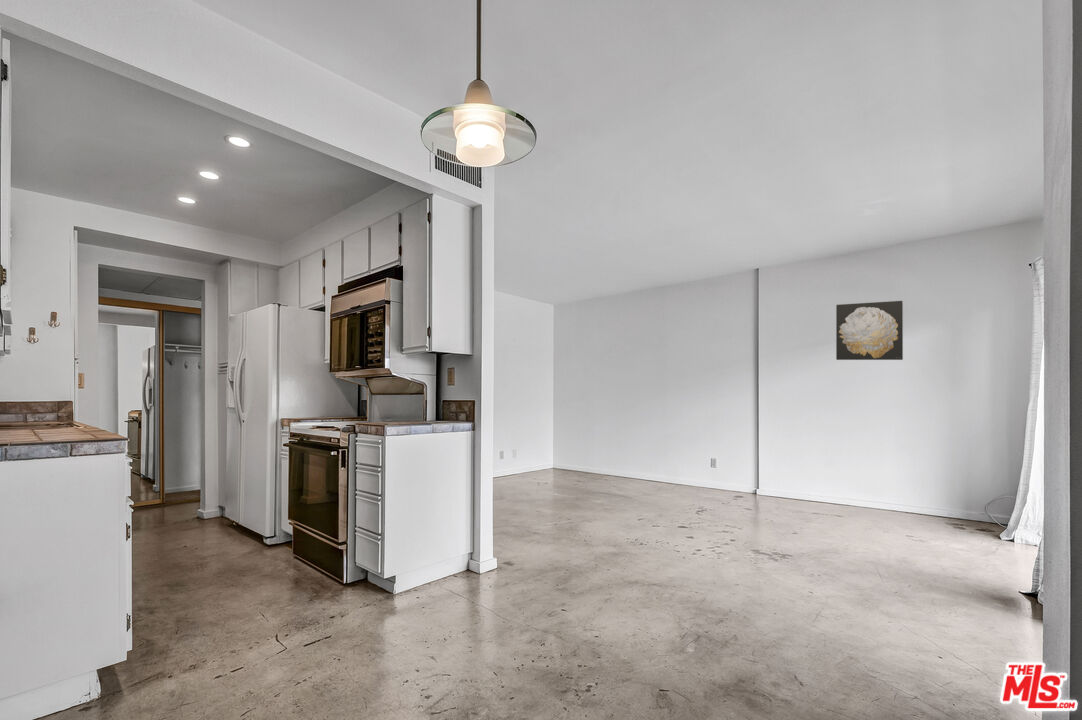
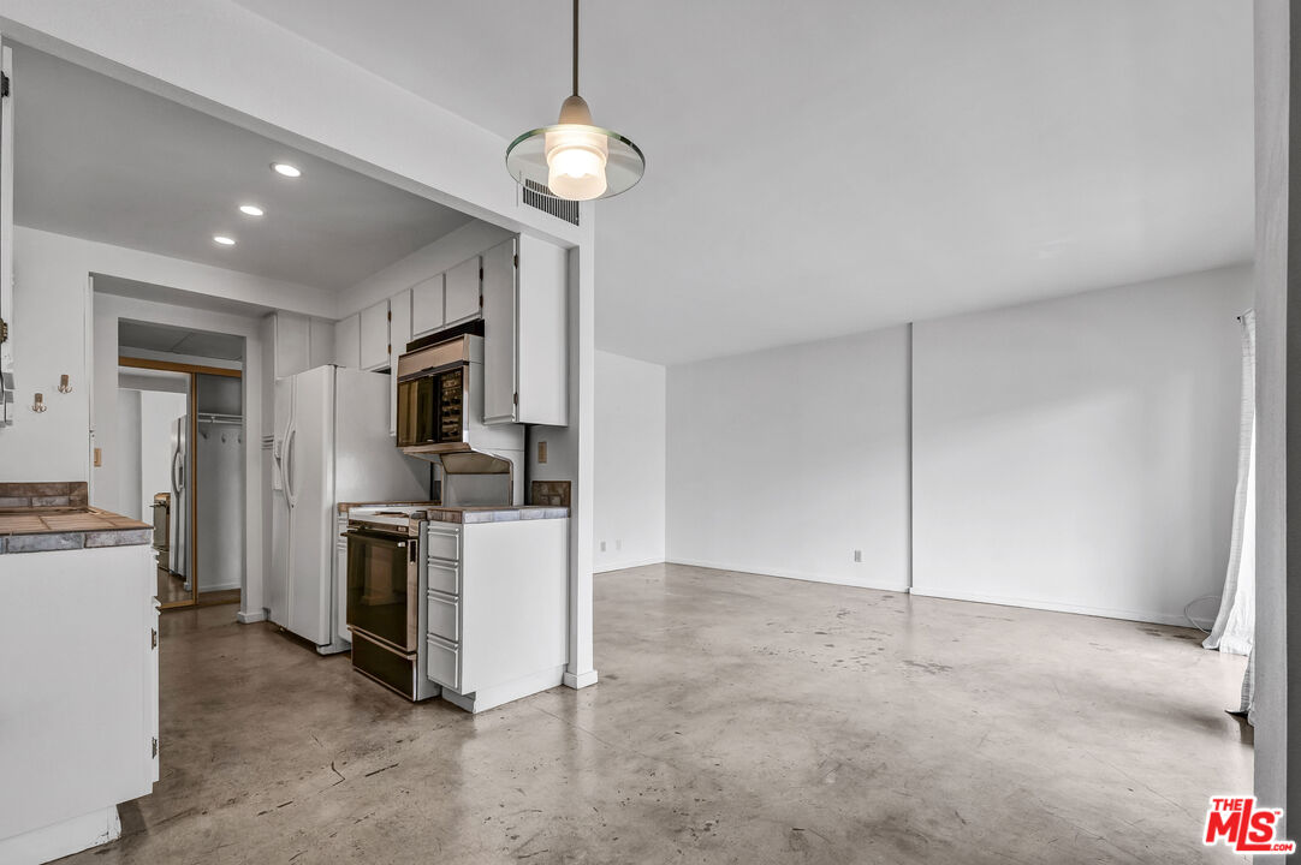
- wall art (868, 331)
